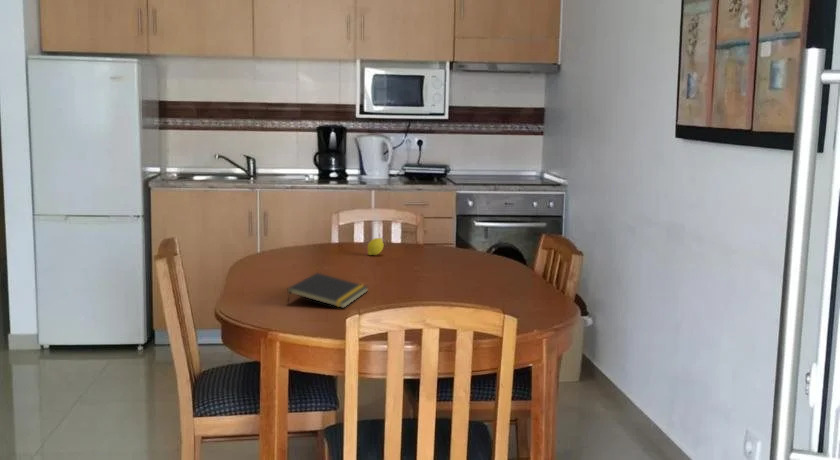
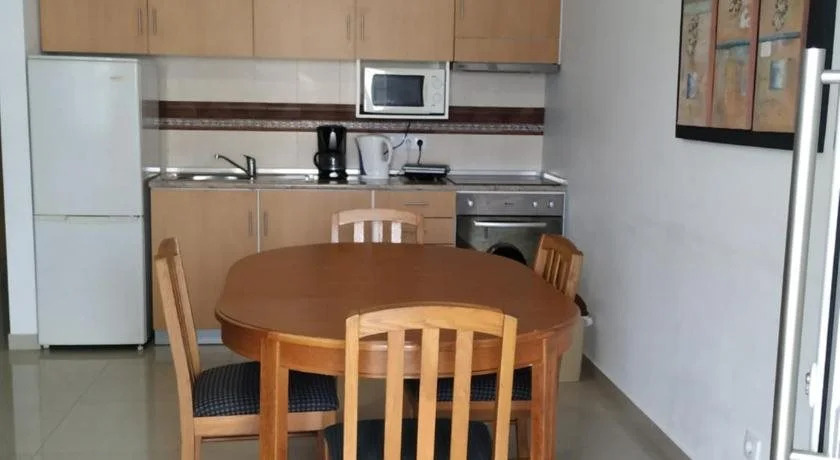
- notepad (329, 289)
- fruit (375, 246)
